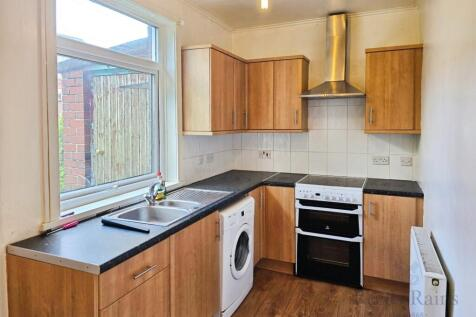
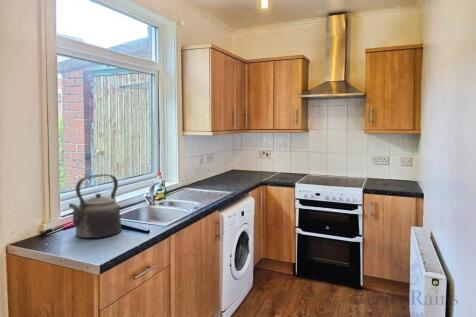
+ kettle (94, 204)
